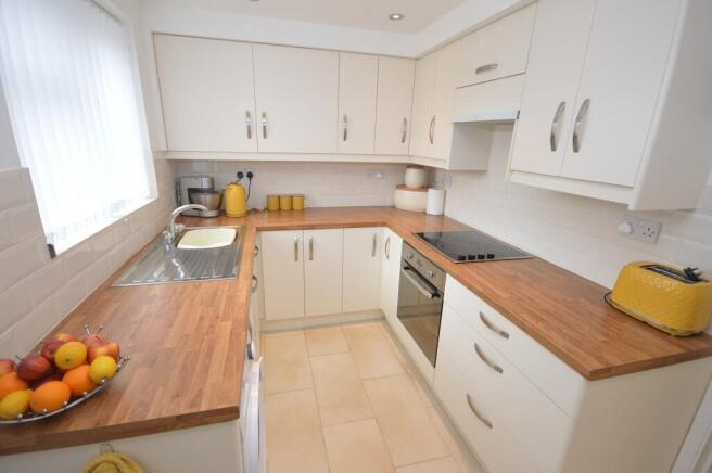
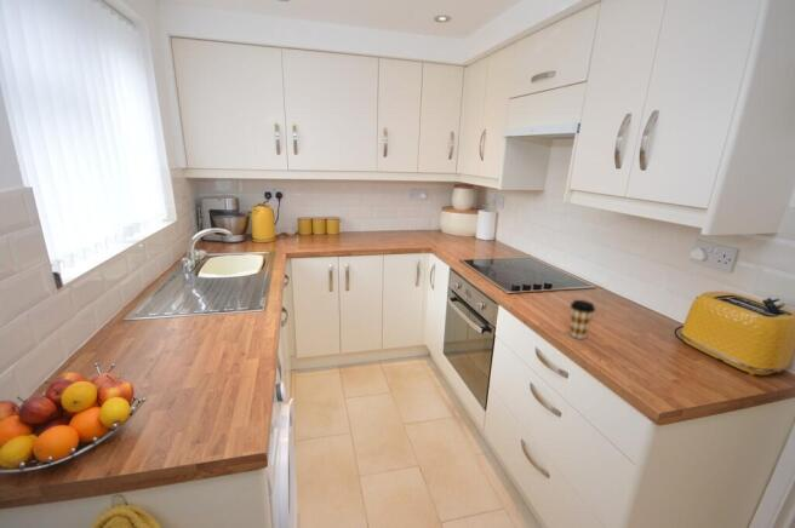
+ coffee cup (579, 318)
